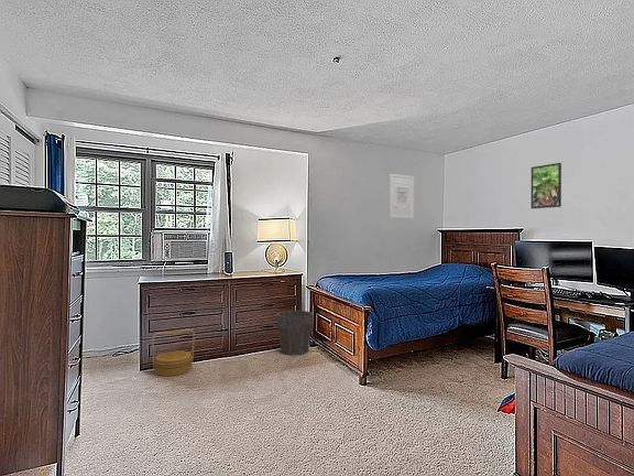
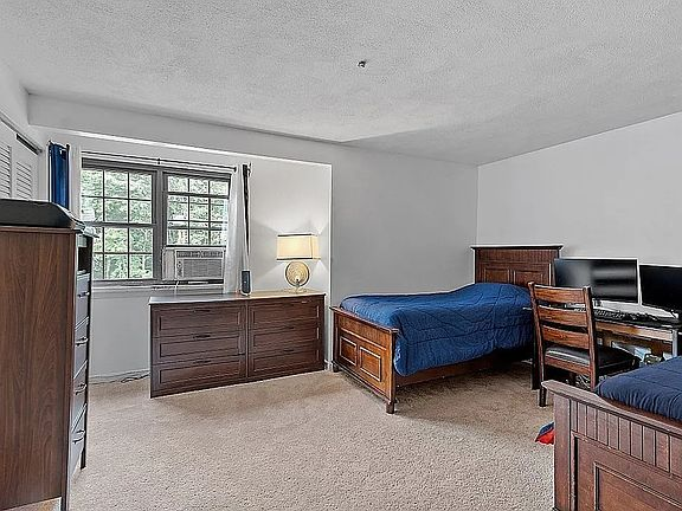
- waste bin (294, 332)
- wall art (402, 196)
- basket (173, 350)
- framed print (545, 186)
